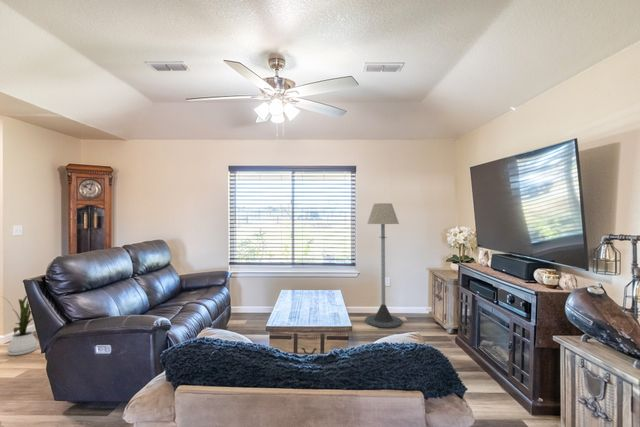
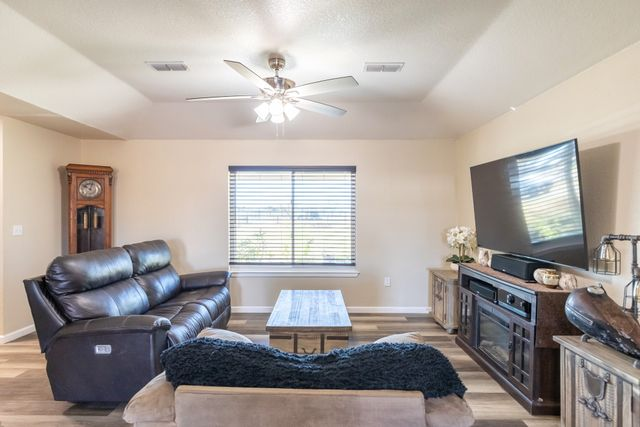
- floor lamp (383, 262)
- house plant (26, 315)
